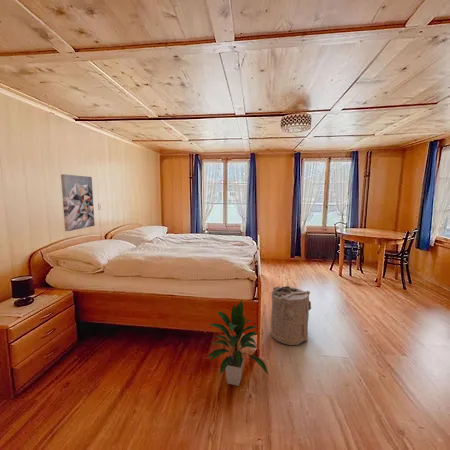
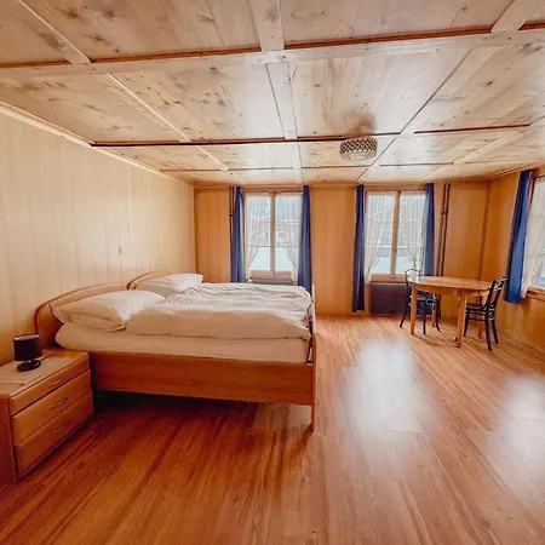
- indoor plant (237, 345)
- wall art (79, 202)
- laundry hamper (291, 312)
